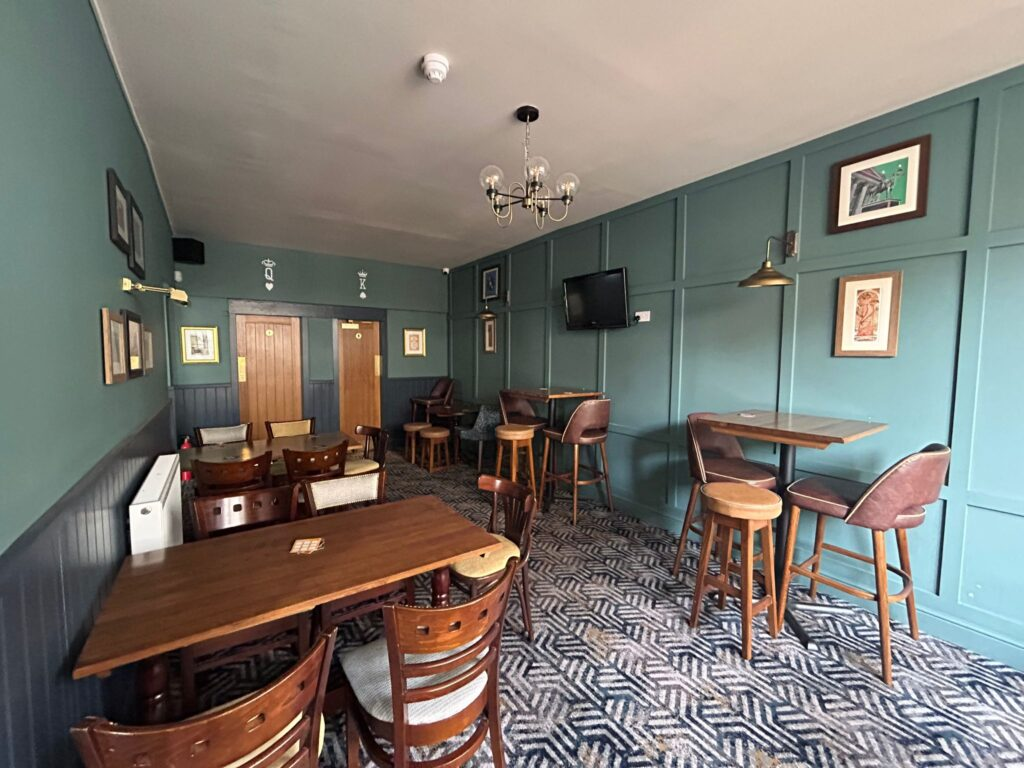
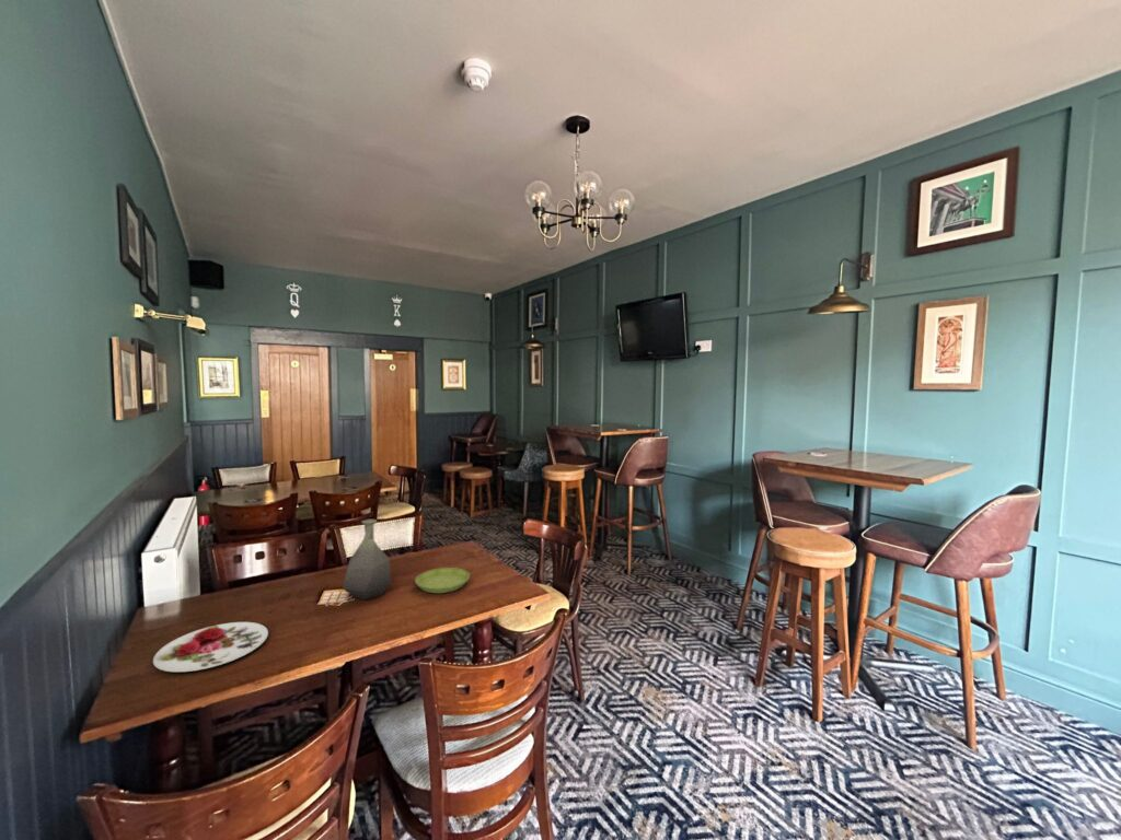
+ plate (213, 643)
+ vase (368, 557)
+ saucer (442, 581)
